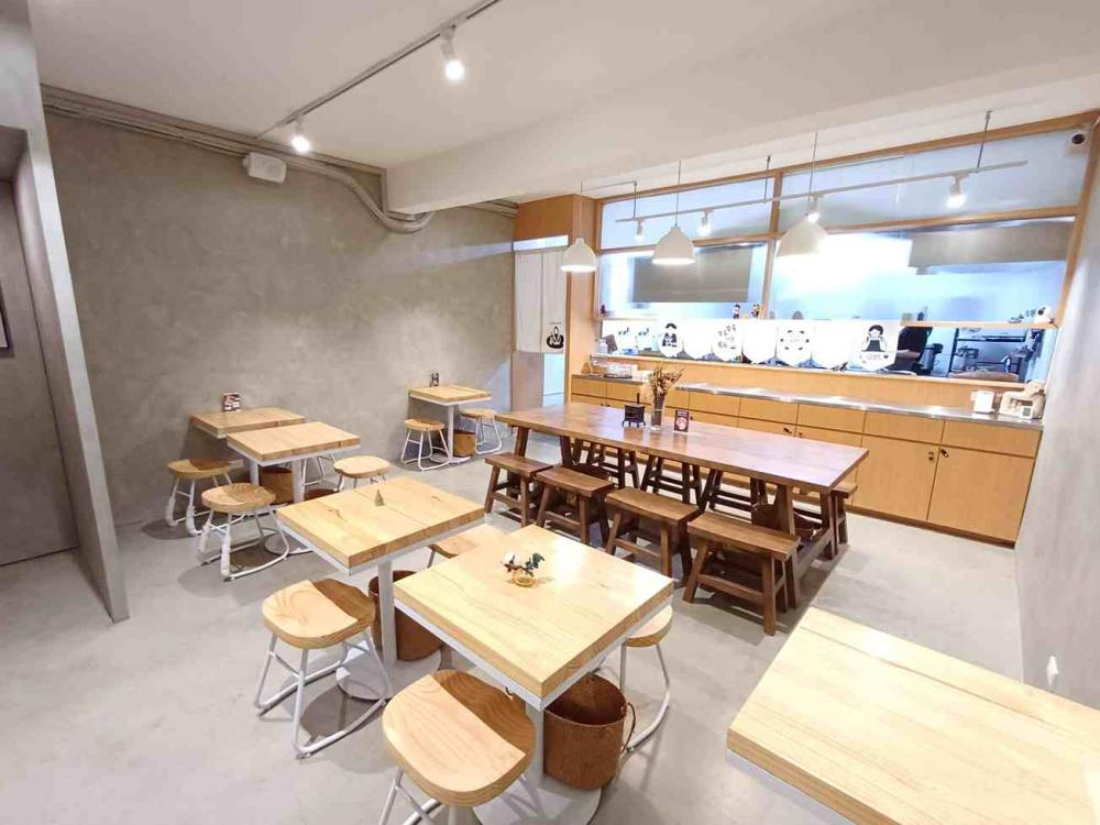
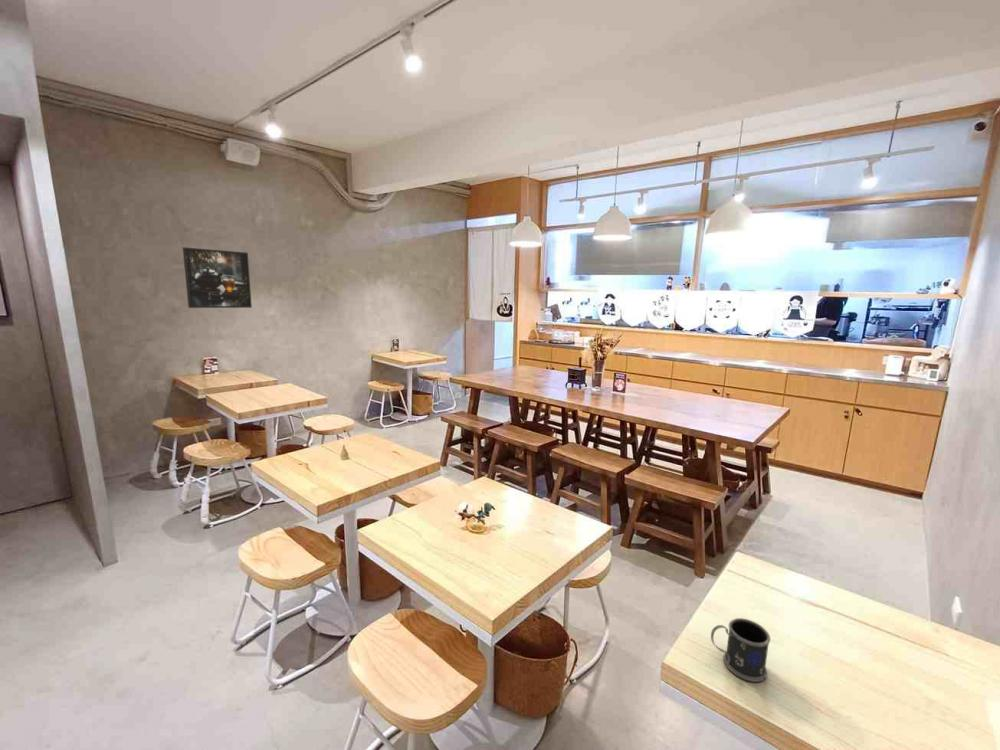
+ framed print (219, 279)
+ mug (738, 645)
